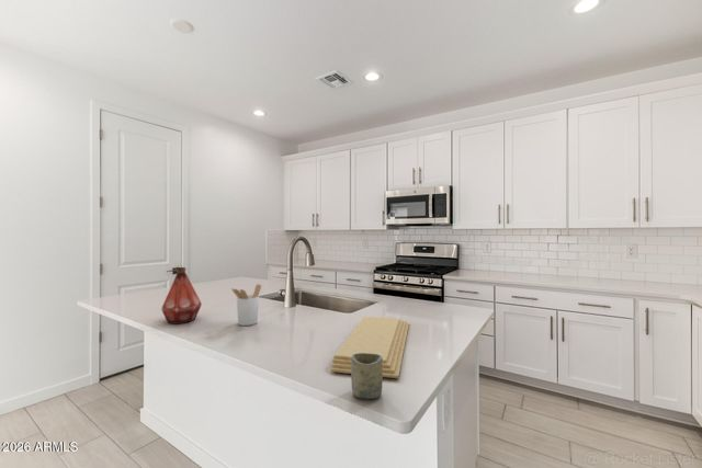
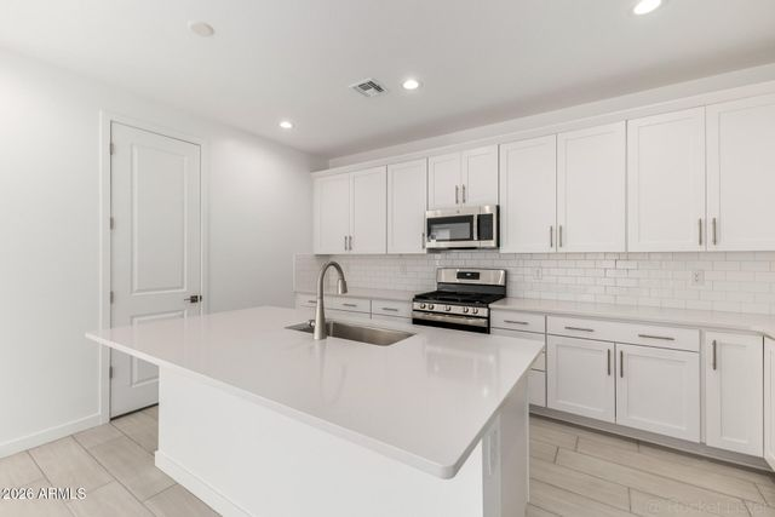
- cutting board (377, 338)
- utensil holder (245, 304)
- bottle (180, 294)
- cup (366, 375)
